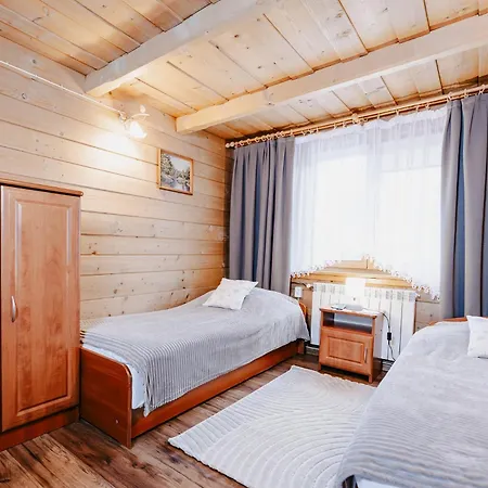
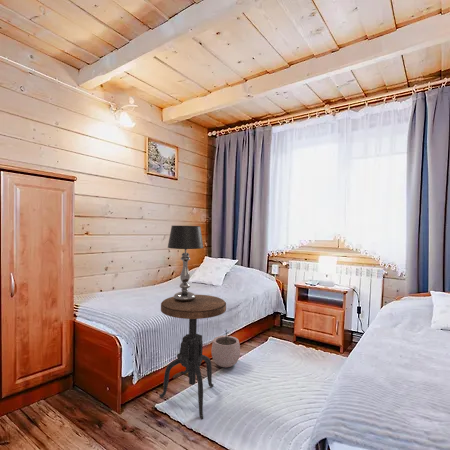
+ plant pot (225, 347)
+ side table (193, 350)
+ table lamp (185, 262)
